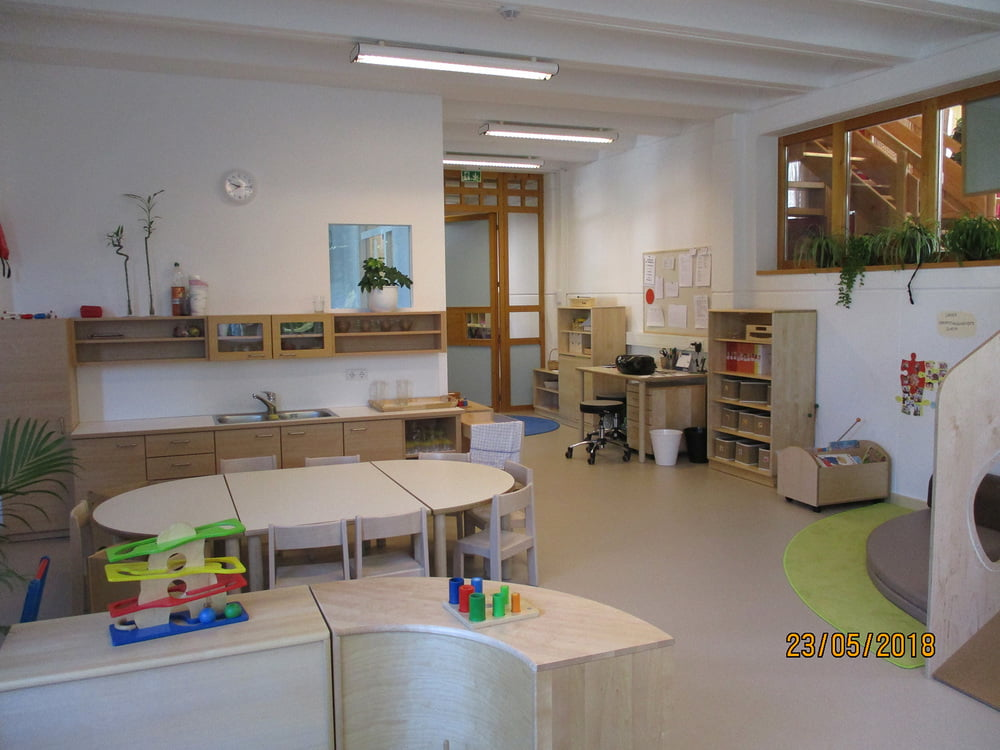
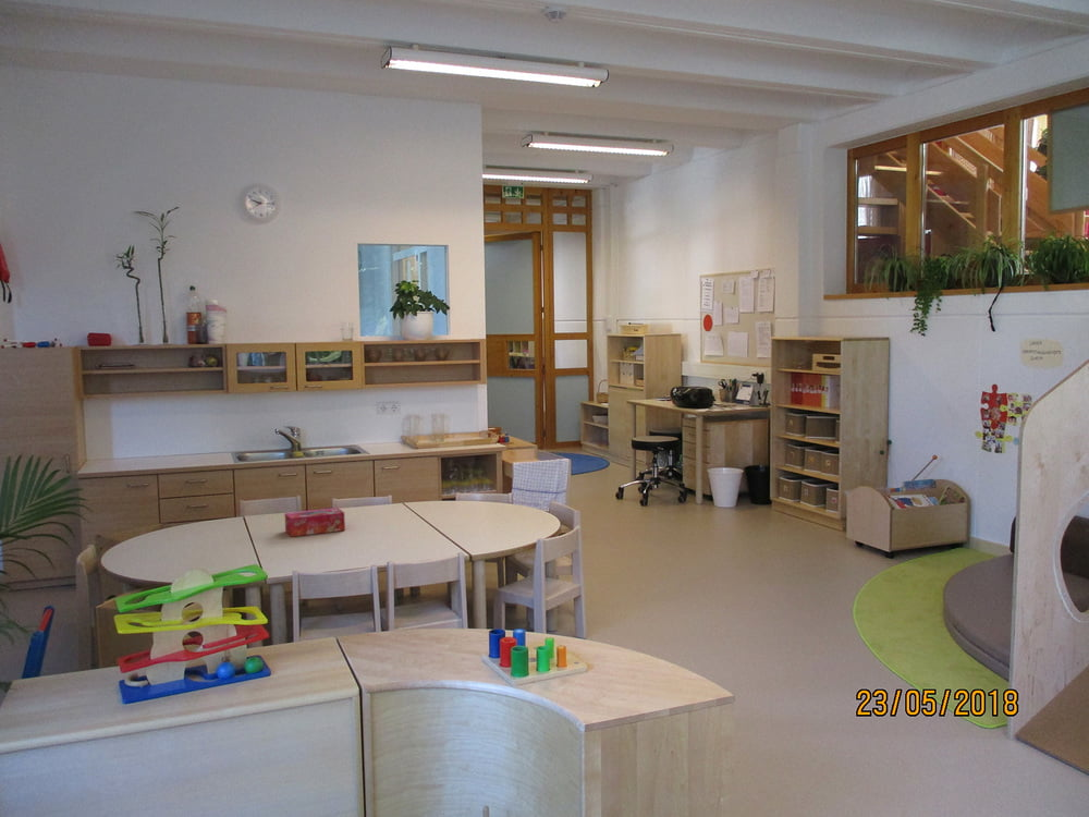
+ tissue box (315, 521)
